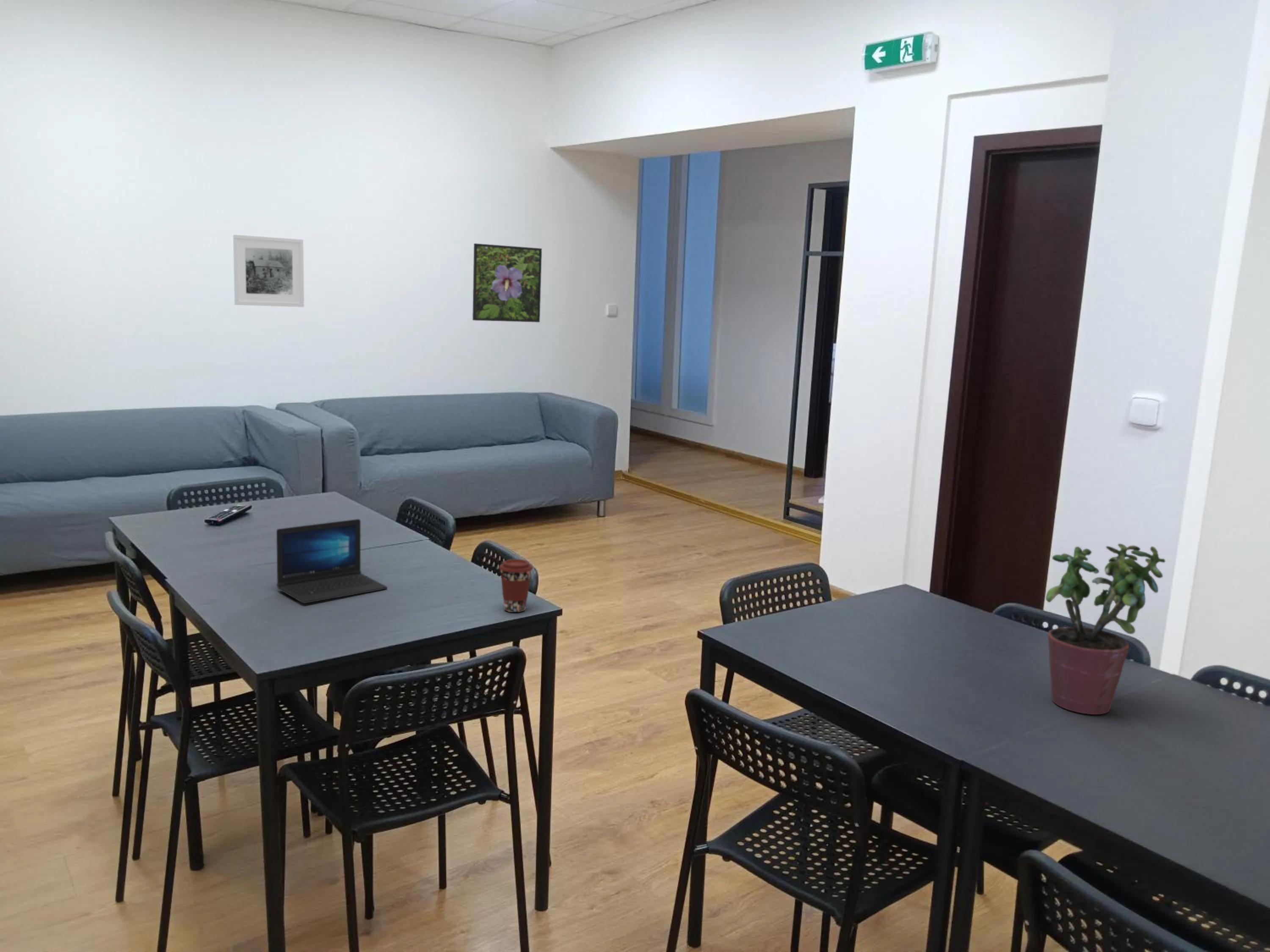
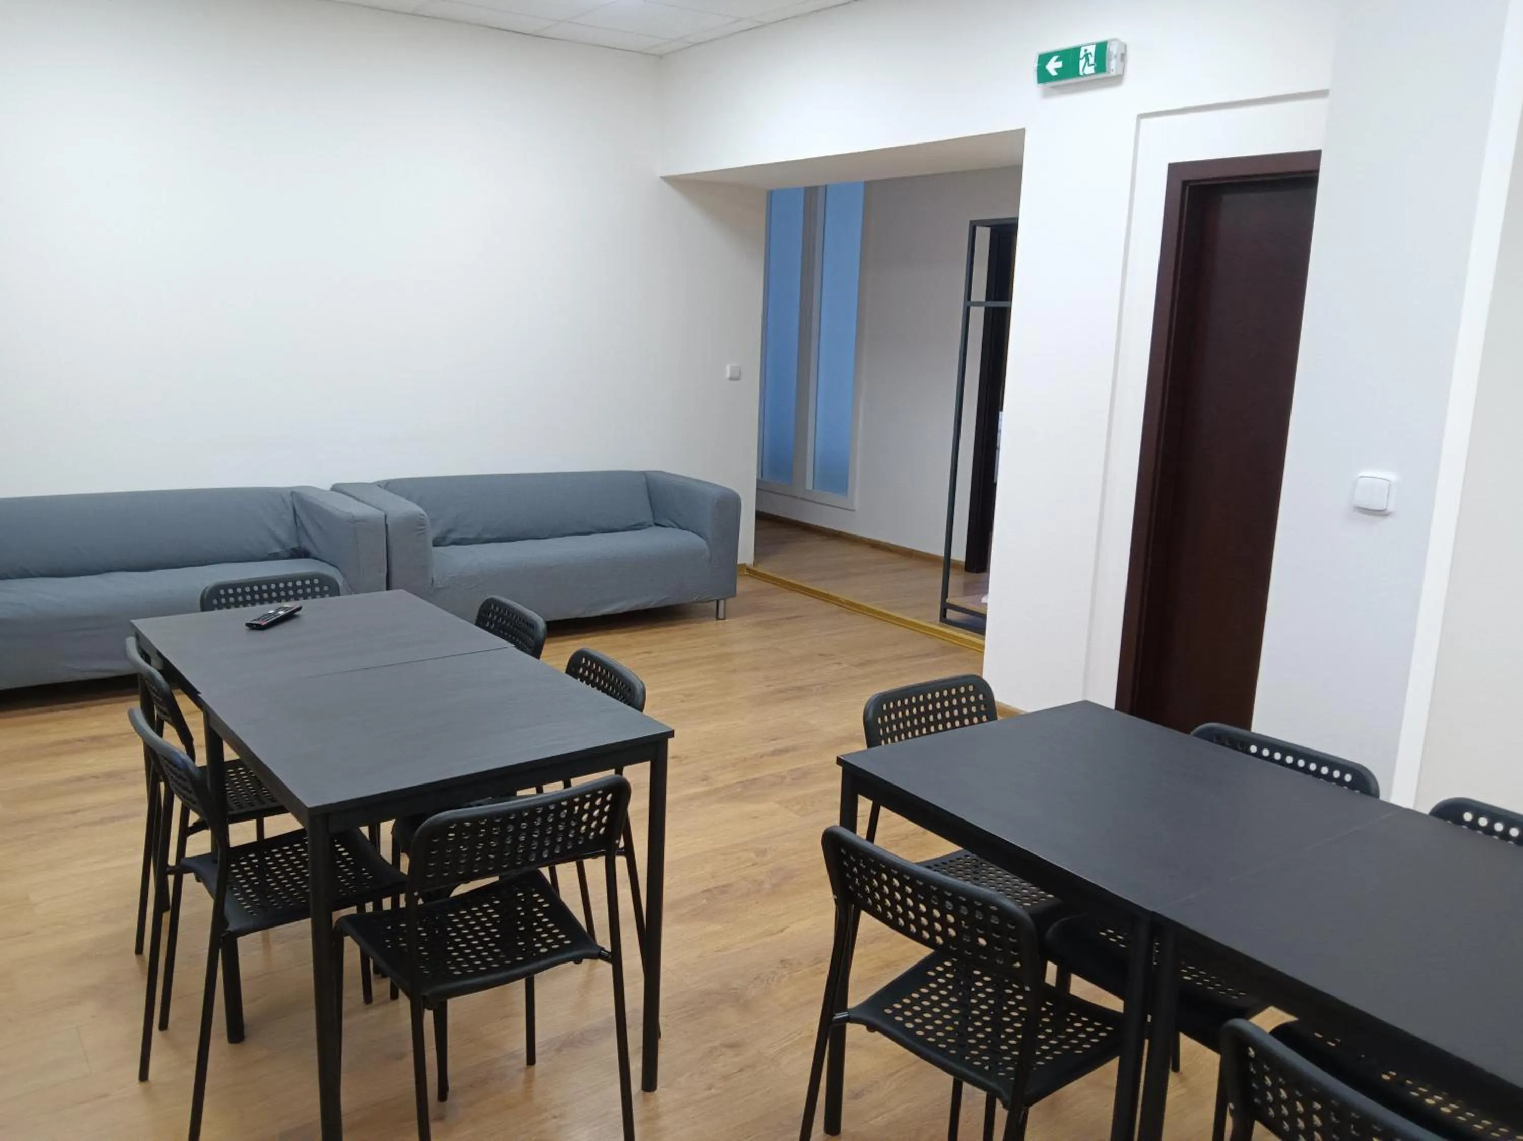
- laptop (332, 559)
- coffee cup (515, 586)
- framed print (508, 283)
- potted plant (1088, 628)
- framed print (269, 271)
